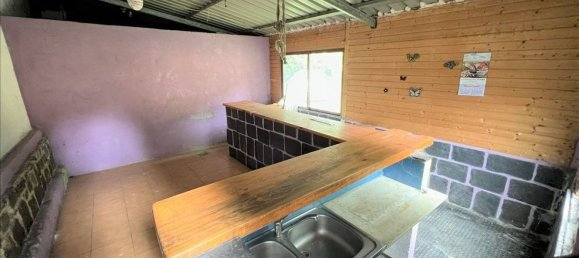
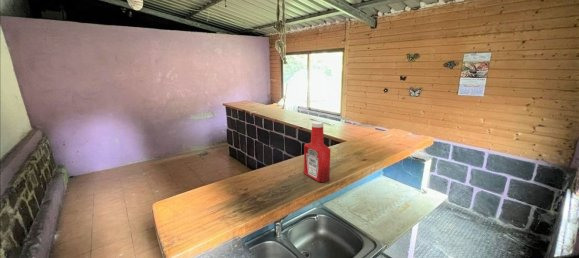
+ soap bottle (317, 150)
